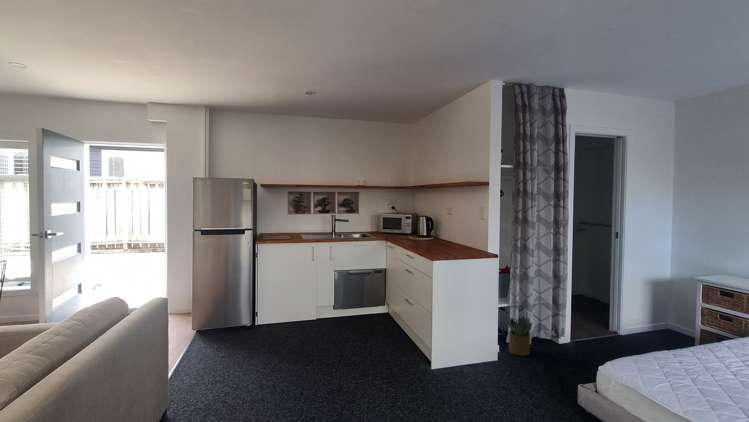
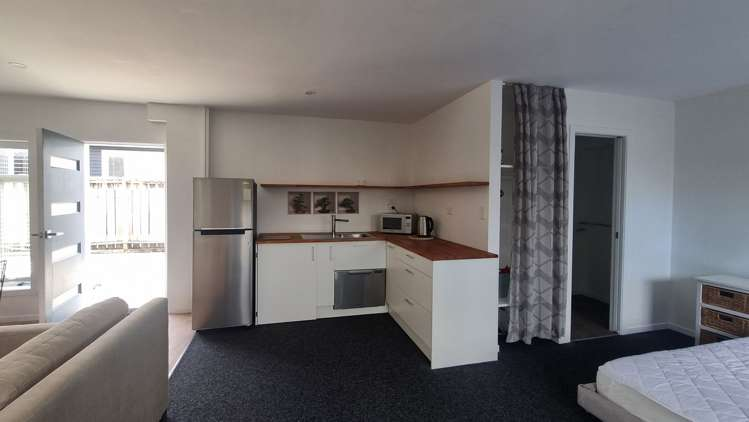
- potted plant (517, 334)
